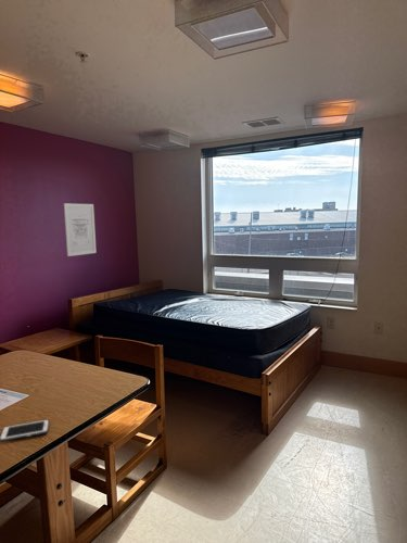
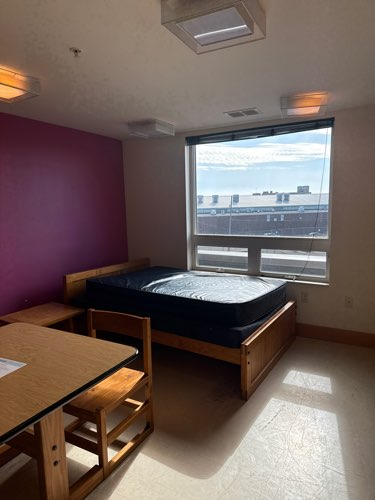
- wall art (80, 229)
- cell phone (25, 430)
